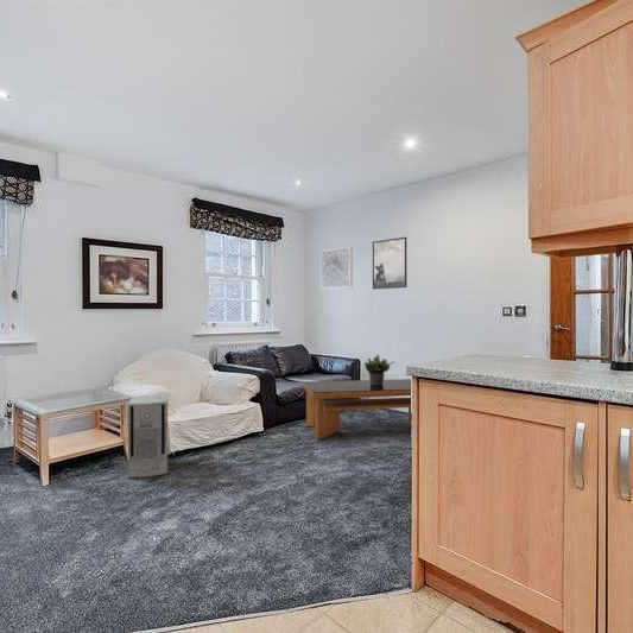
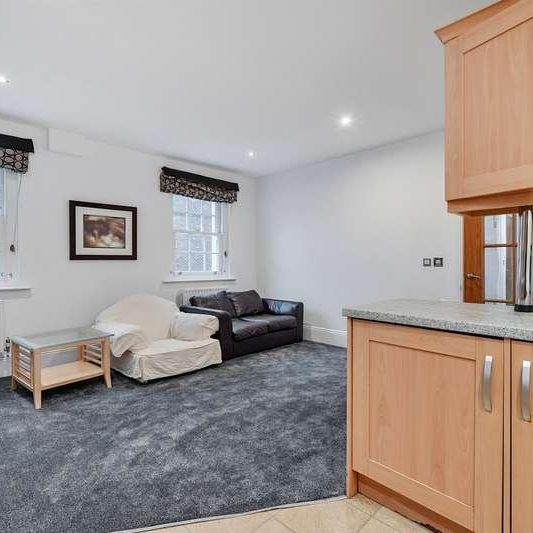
- coffee table (374, 406)
- air purifier (148, 433)
- potted plant (380, 368)
- wall art (336, 268)
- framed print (388, 264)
